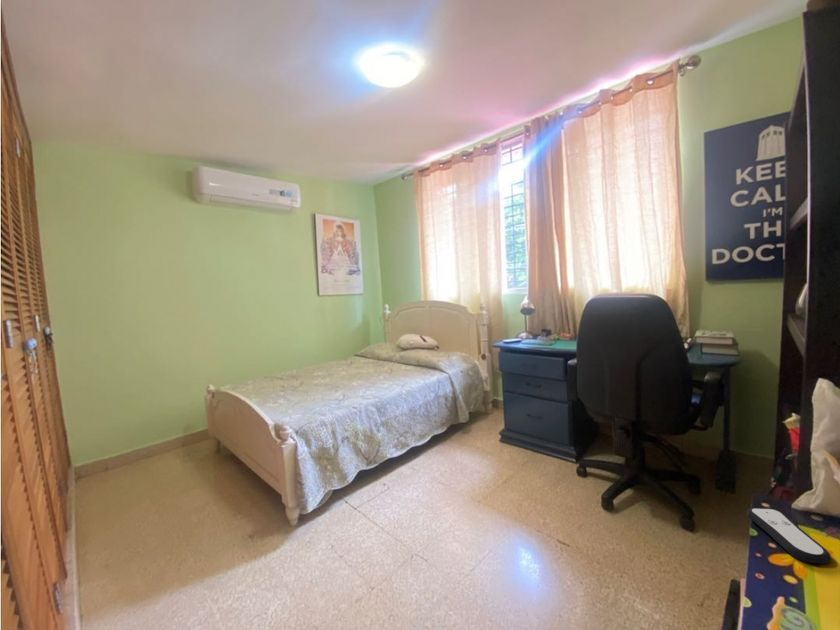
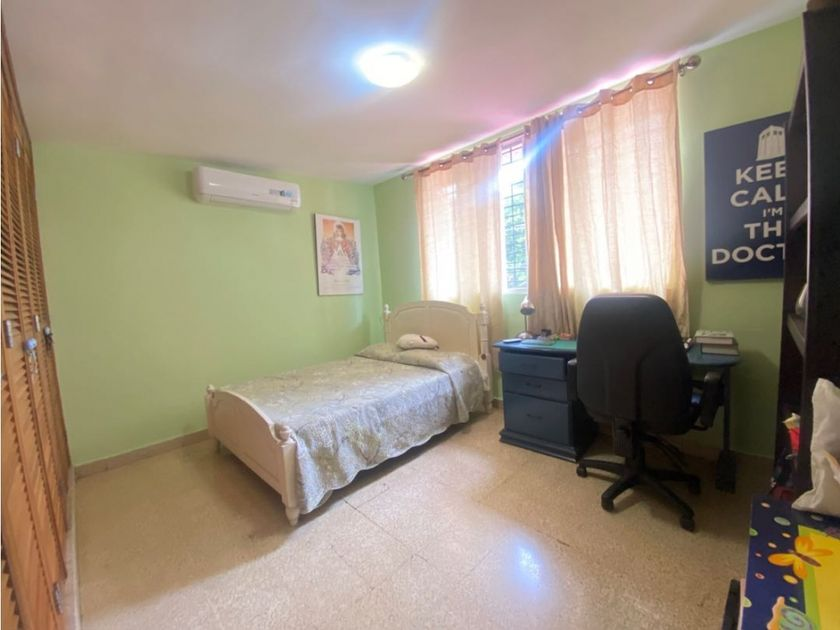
- remote control (786, 532)
